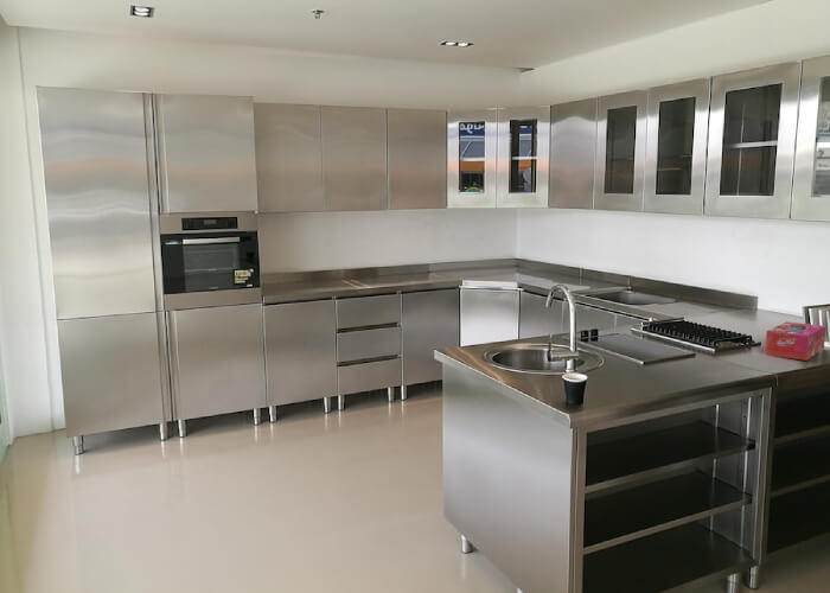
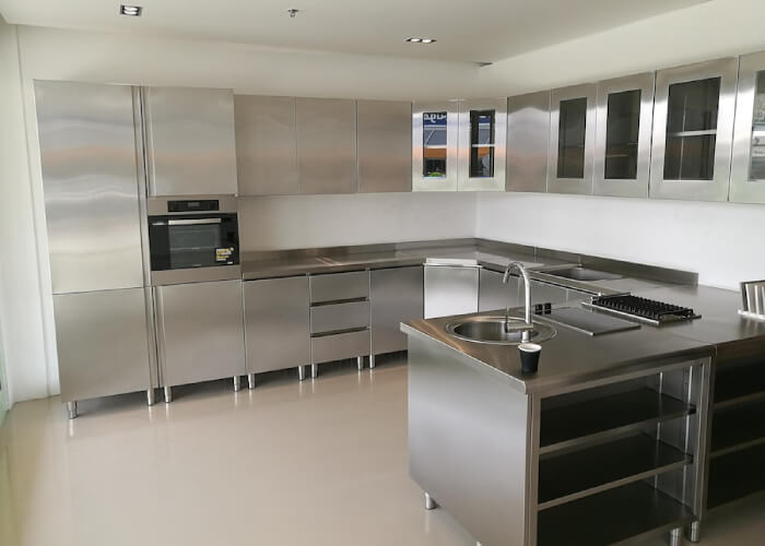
- tissue box (796, 339)
